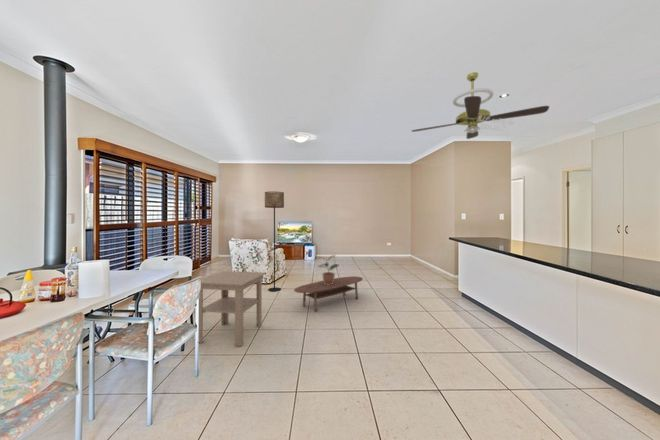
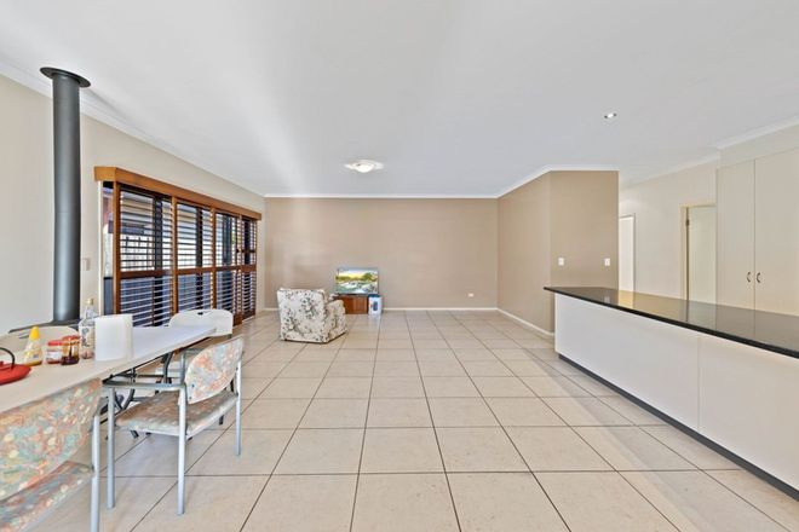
- ceiling fan (472, 106)
- floor lamp (274, 241)
- potted plant (328, 269)
- coffee table (331, 292)
- side table (231, 305)
